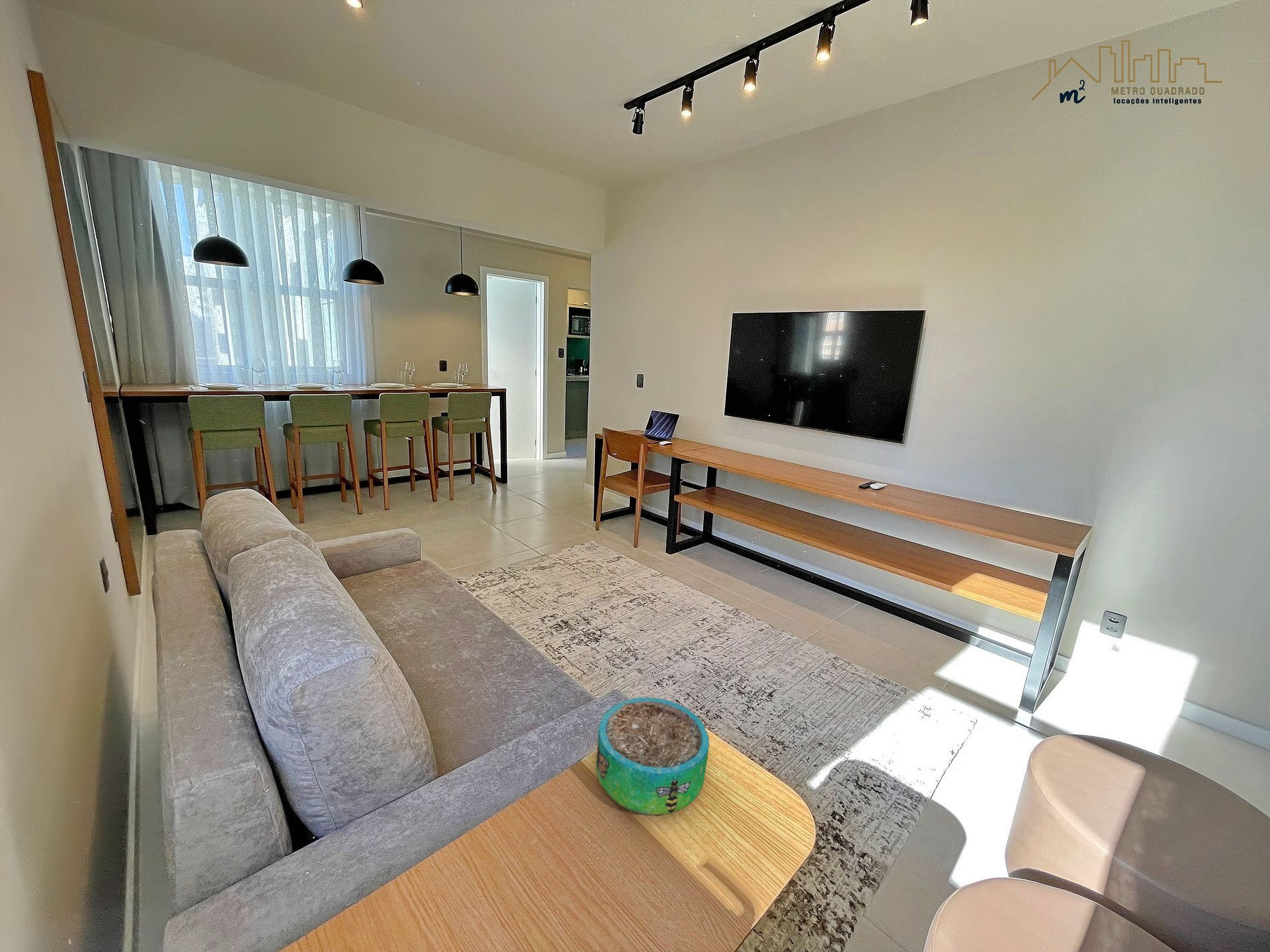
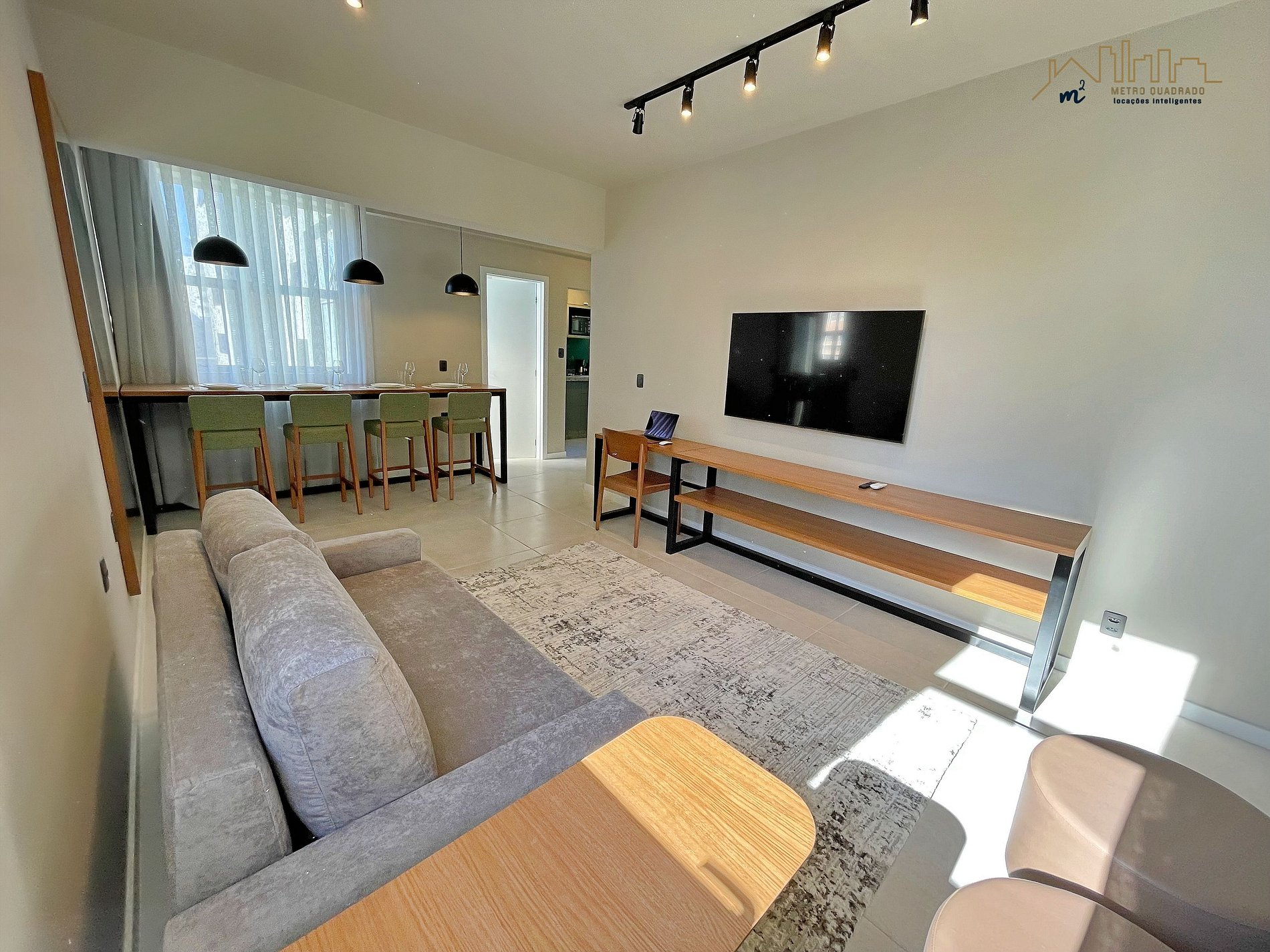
- decorative bowl (651, 753)
